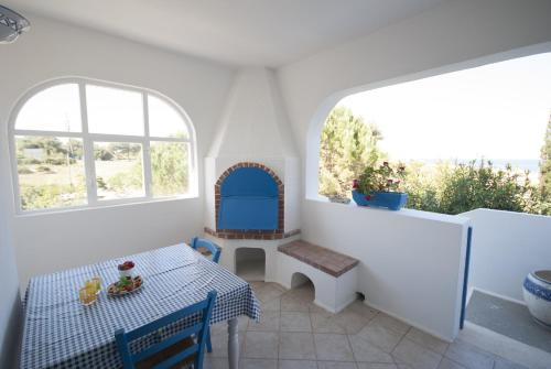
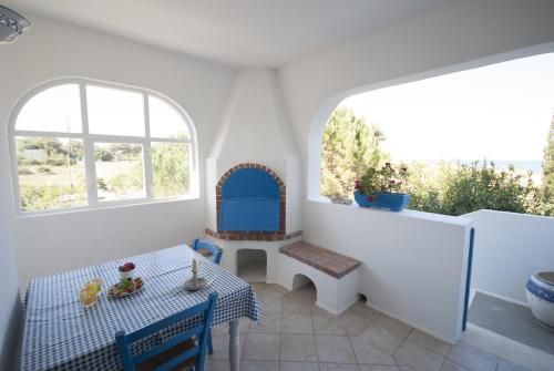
+ candle (195, 272)
